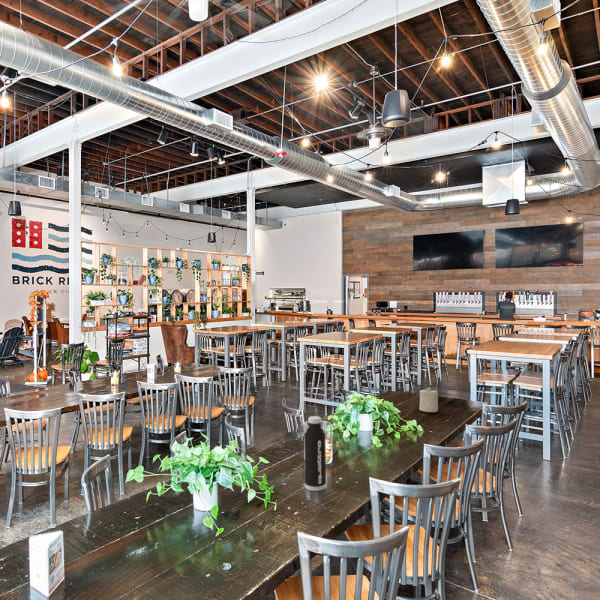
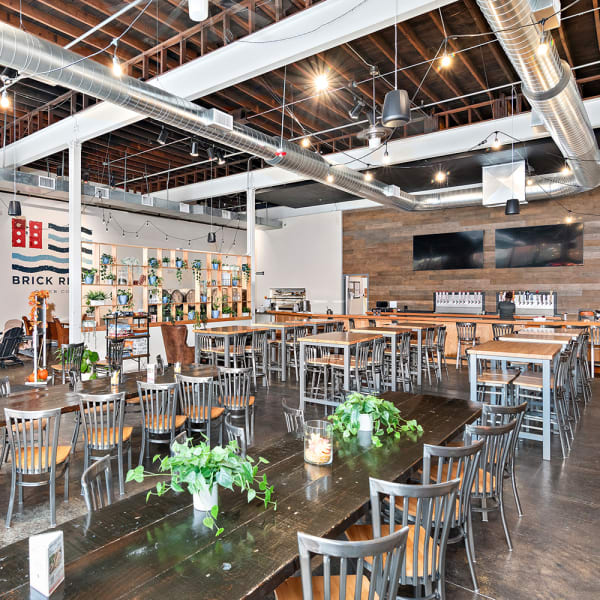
- candle (428, 398)
- water bottle (315, 452)
